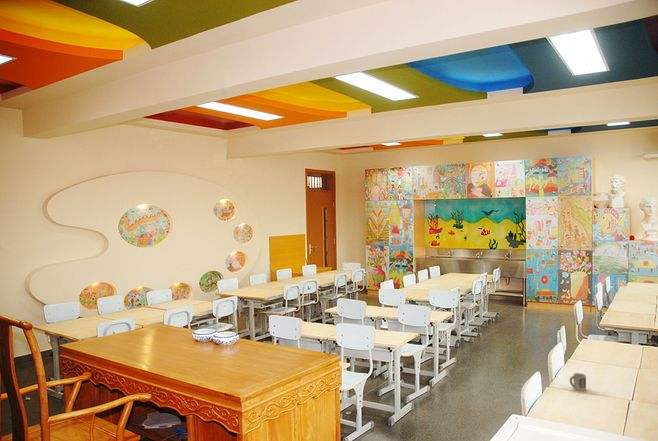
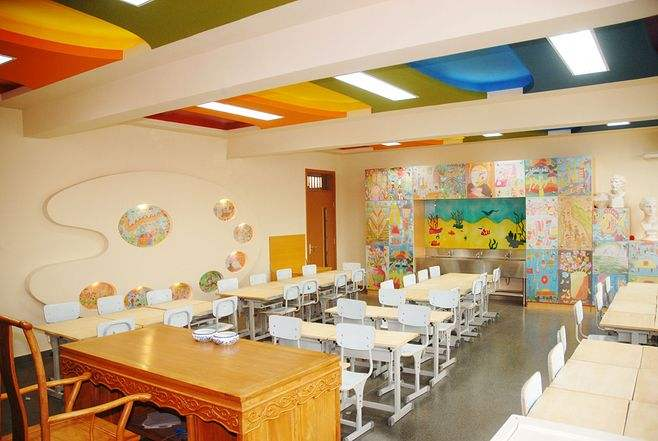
- cup (577, 381)
